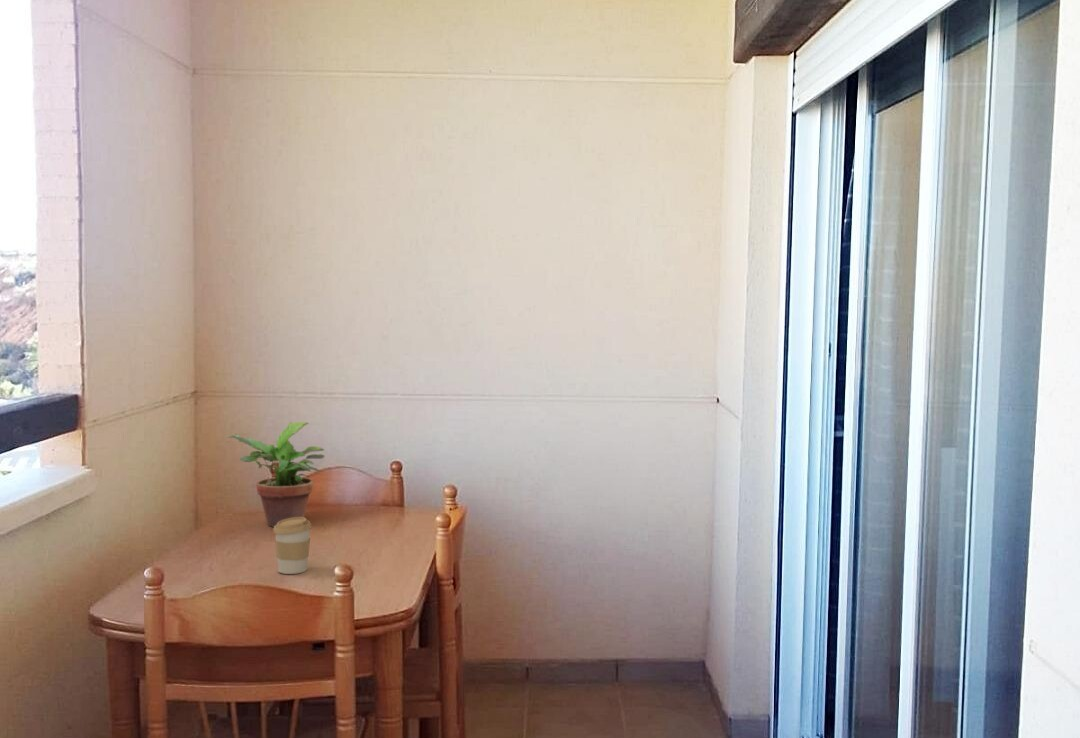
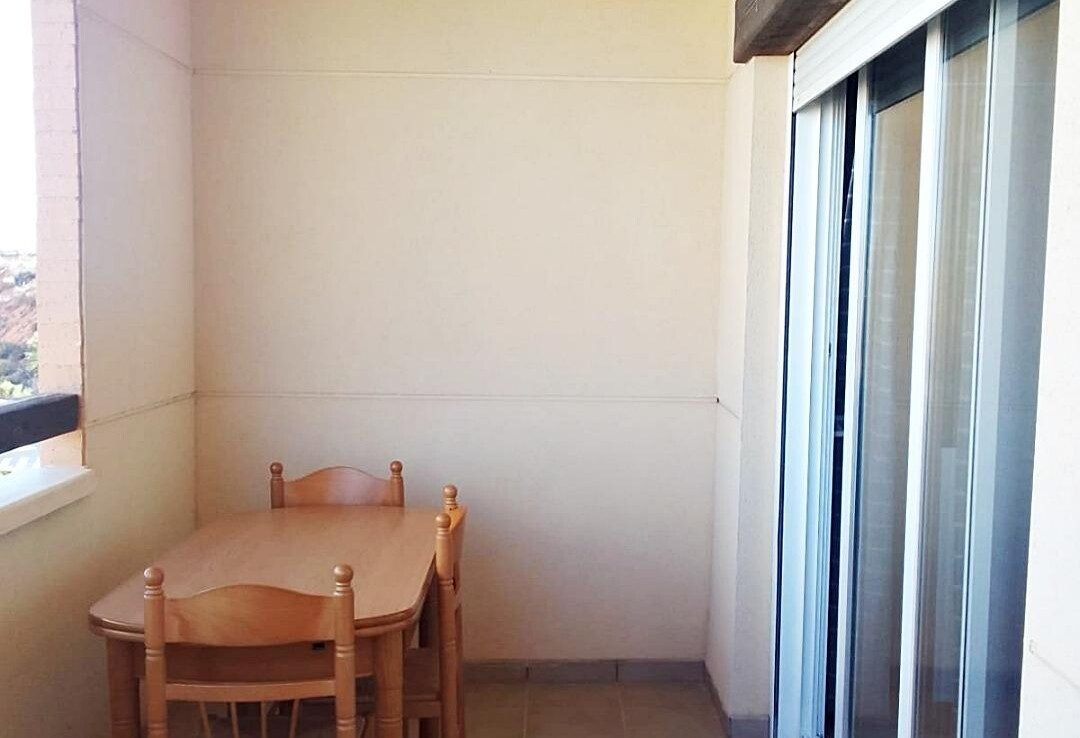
- coffee cup (292, 544)
- potted plant (278, 475)
